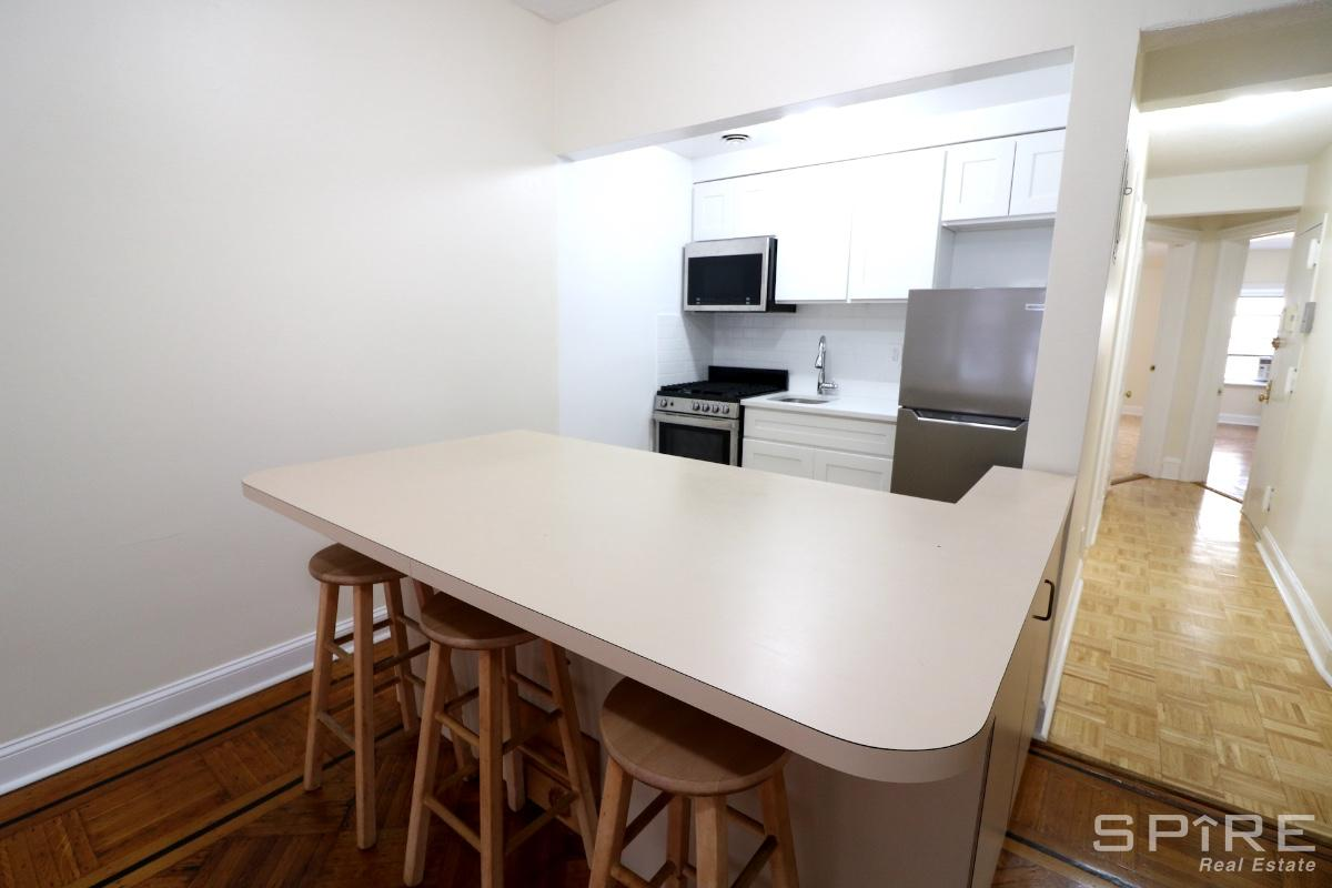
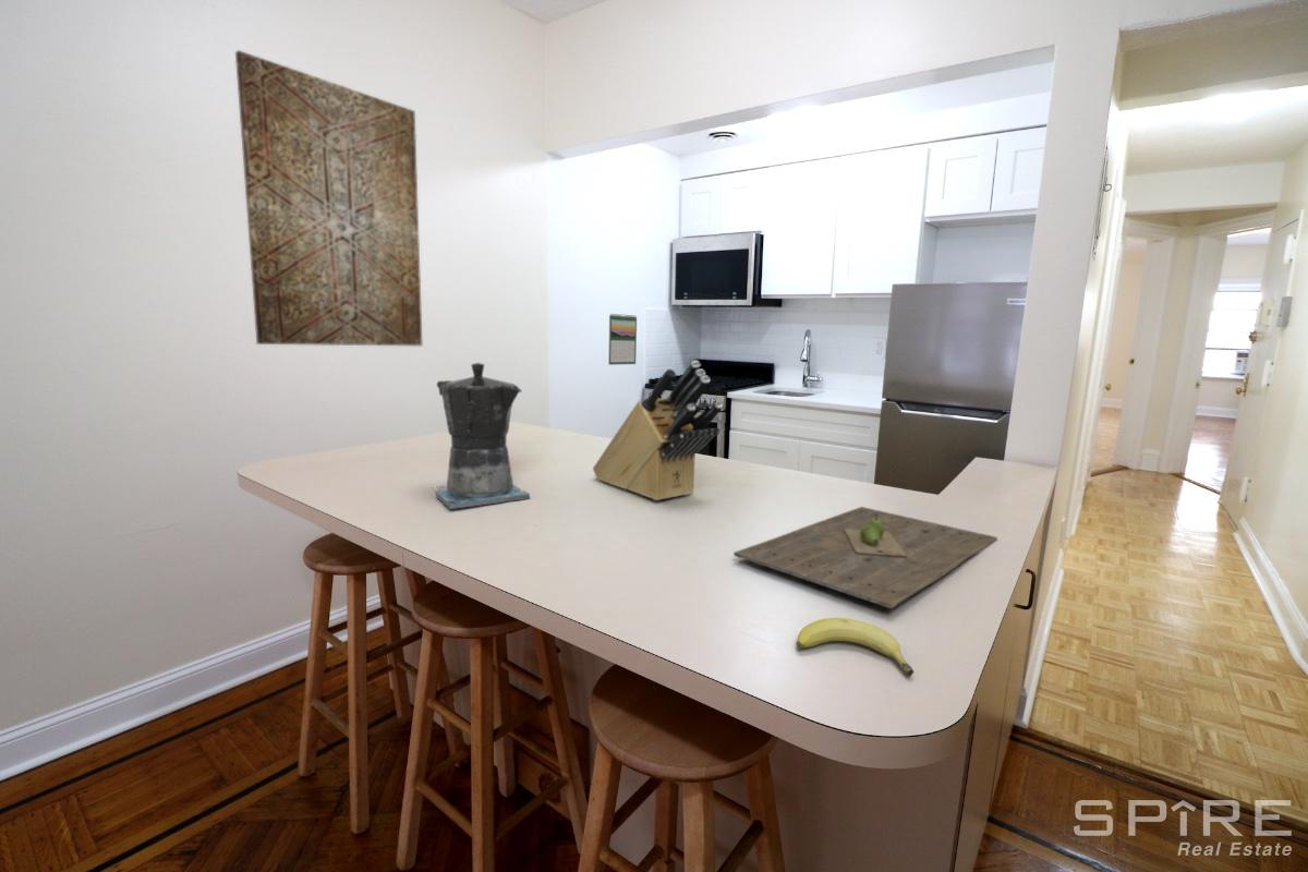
+ calendar (622, 339)
+ coffee maker (477, 429)
+ wall art (341, 219)
+ knife block (654, 425)
+ fruit (855, 640)
+ cutting board (873, 534)
